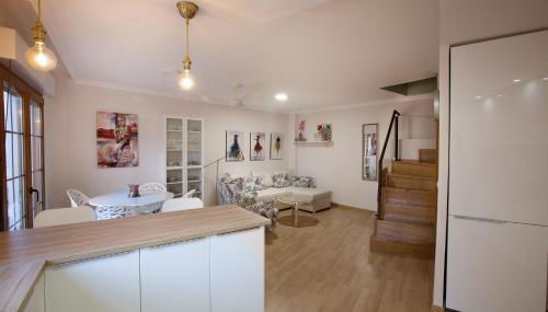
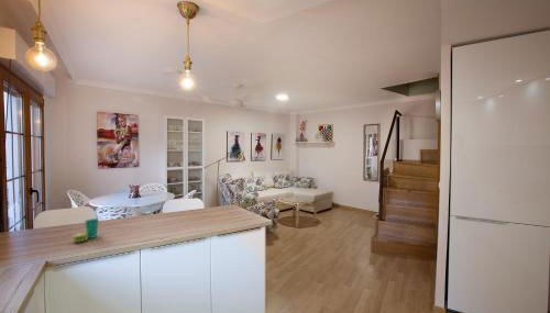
+ cup (86, 230)
